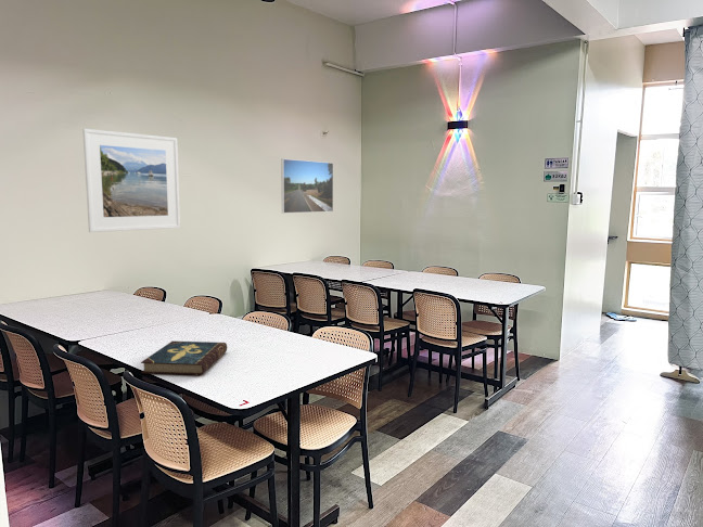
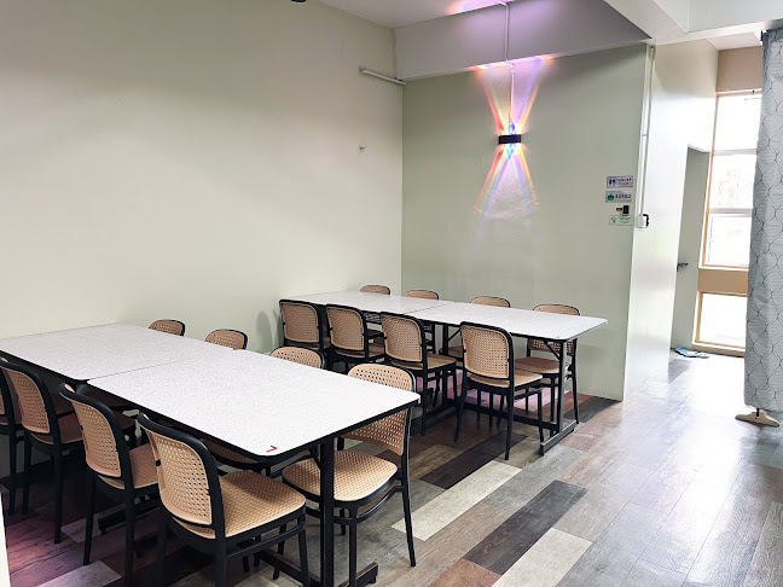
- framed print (135, 182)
- book (187, 357)
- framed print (308, 187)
